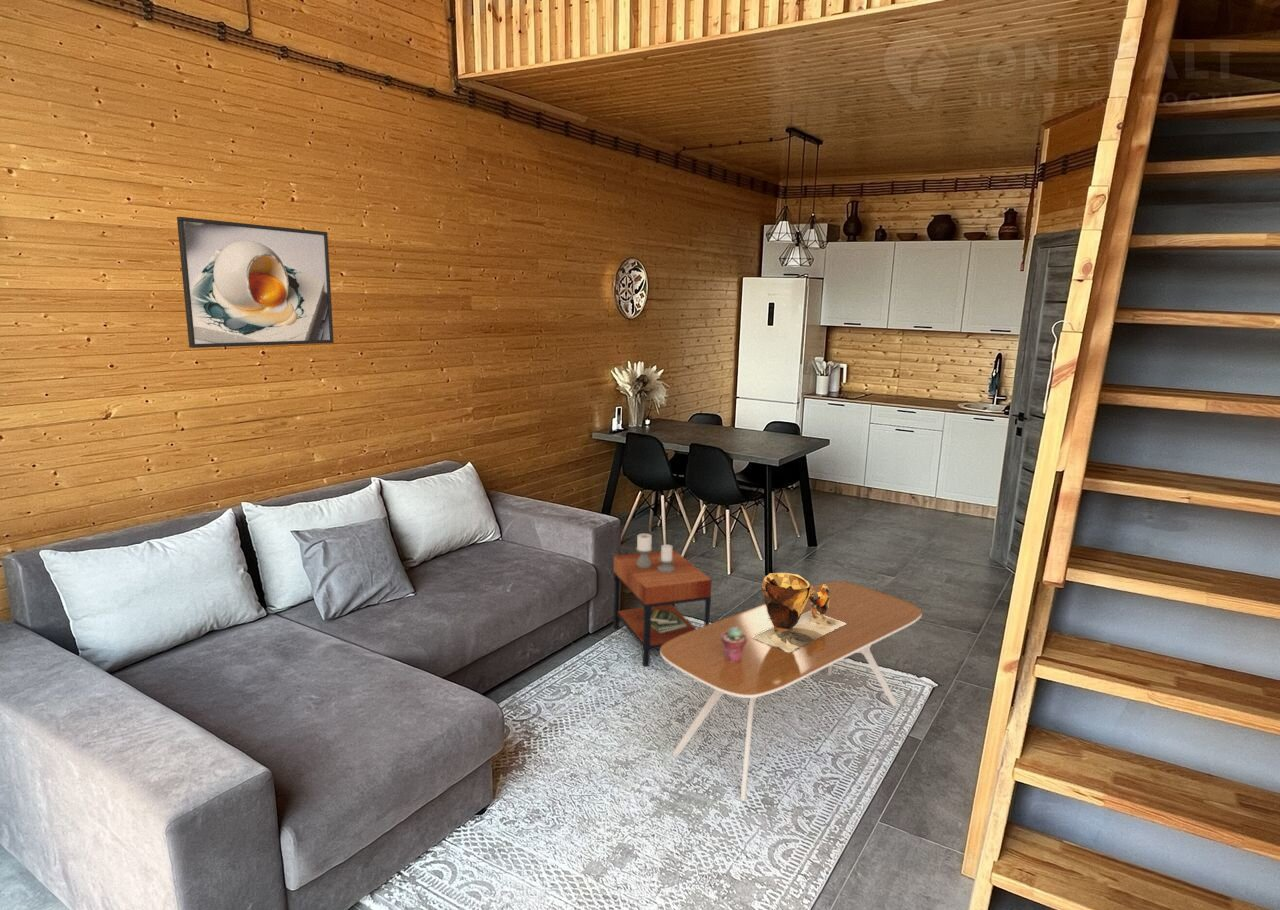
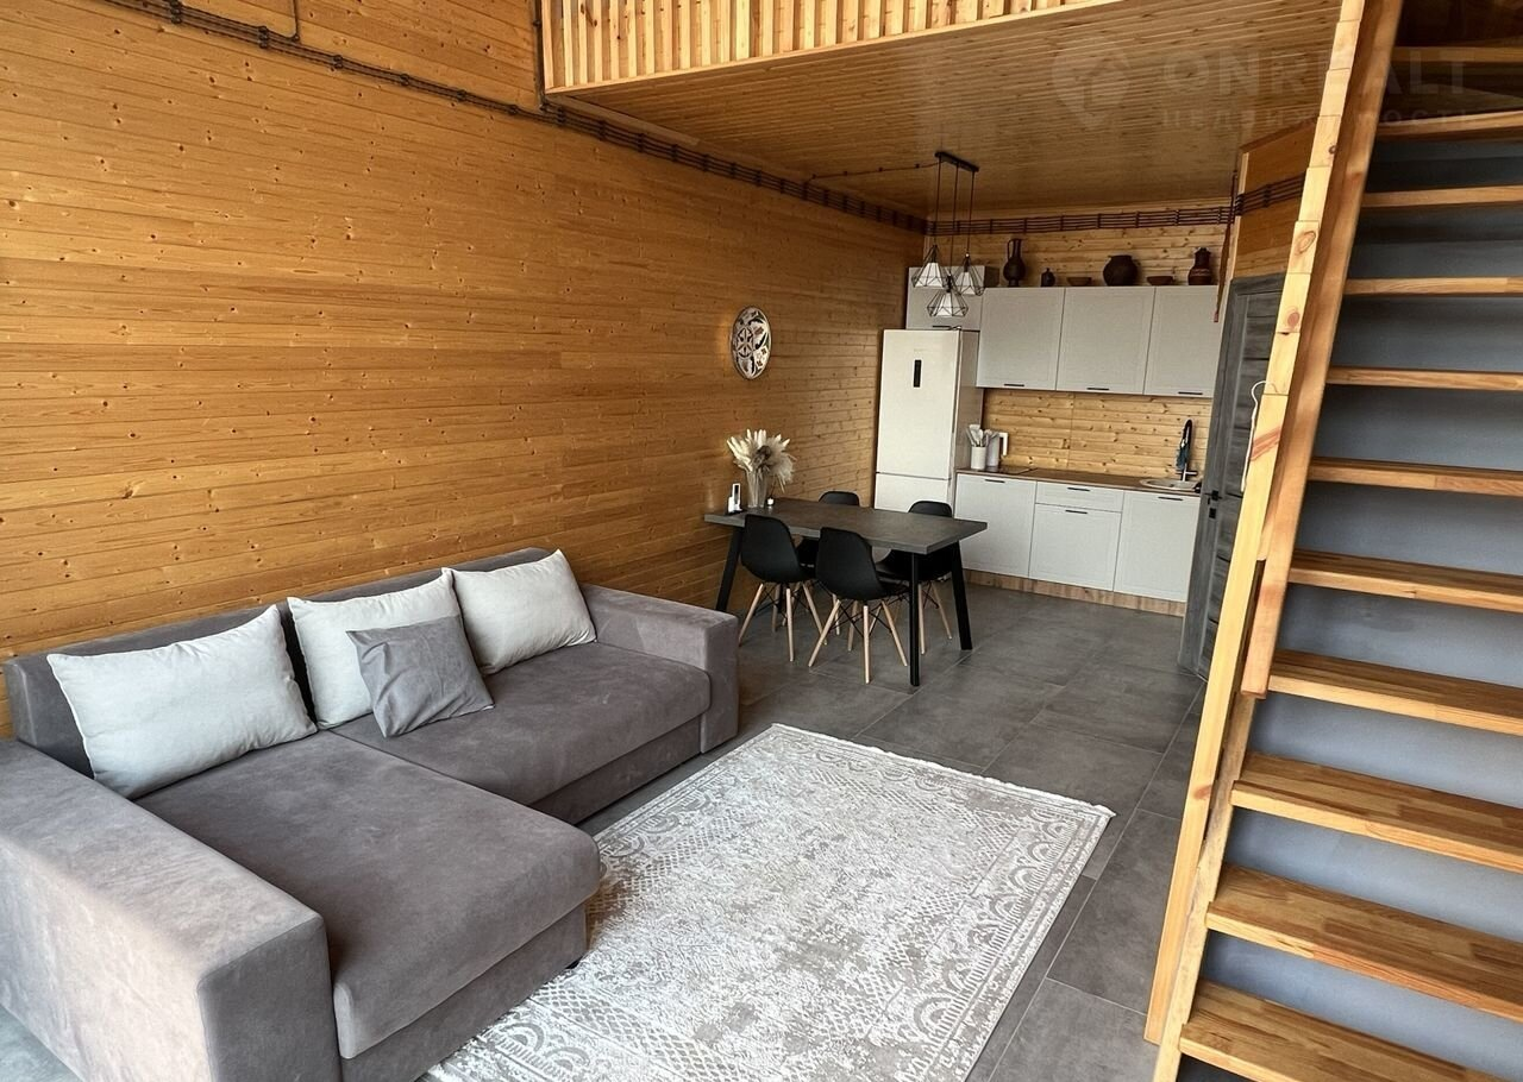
- coffee table (796, 678)
- clay pot (800, 601)
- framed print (262, 286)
- potted succulent (733, 641)
- side table (660, 590)
